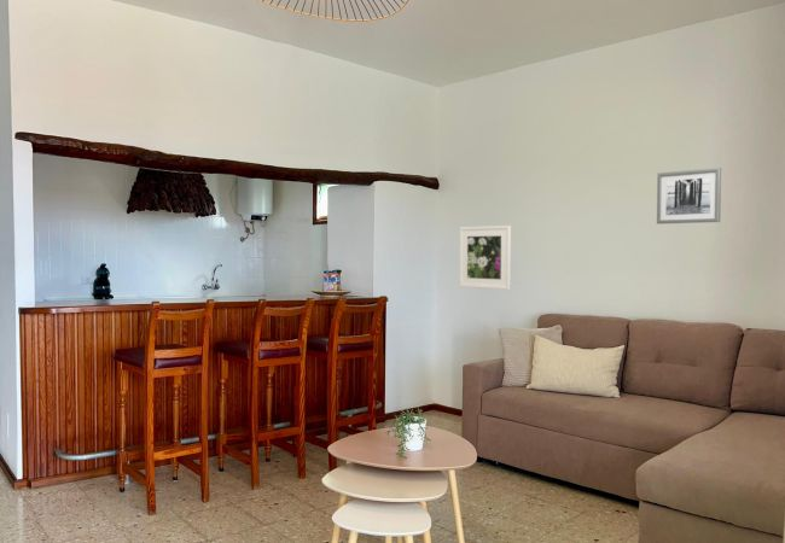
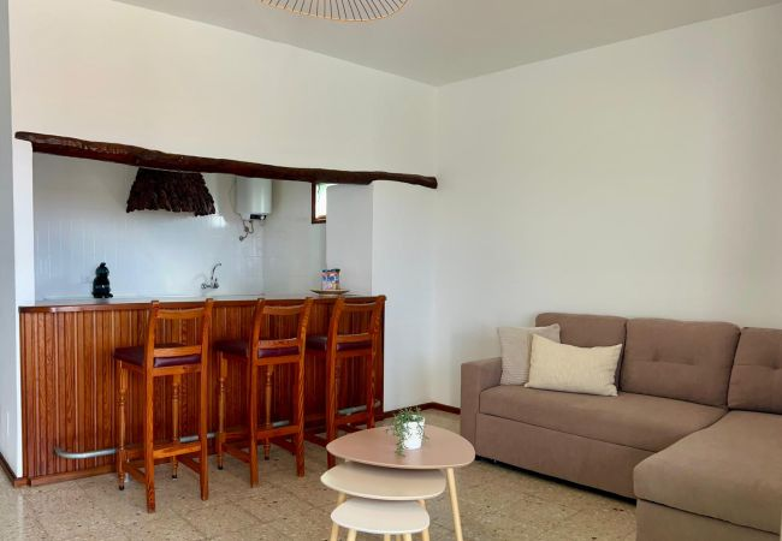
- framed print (483, 257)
- wall art (687, 197)
